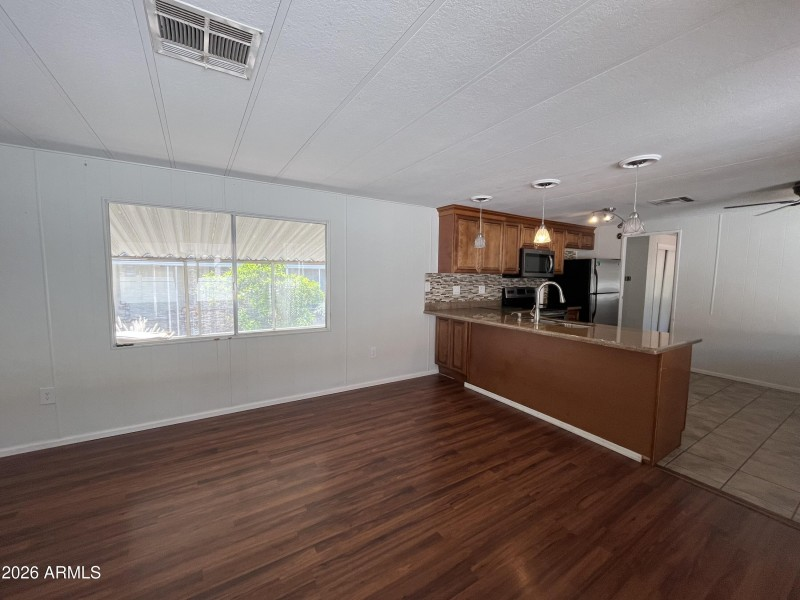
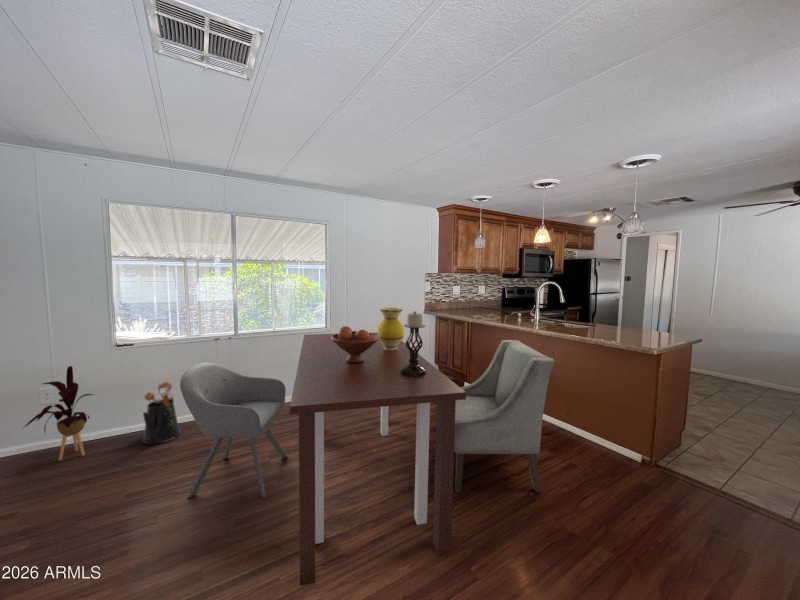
+ chair (235, 421)
+ chair (489, 406)
+ fruit bowl (355, 343)
+ watering can (160, 411)
+ vase (390, 328)
+ dining table (360, 408)
+ house plant (62, 412)
+ candle holder (414, 342)
